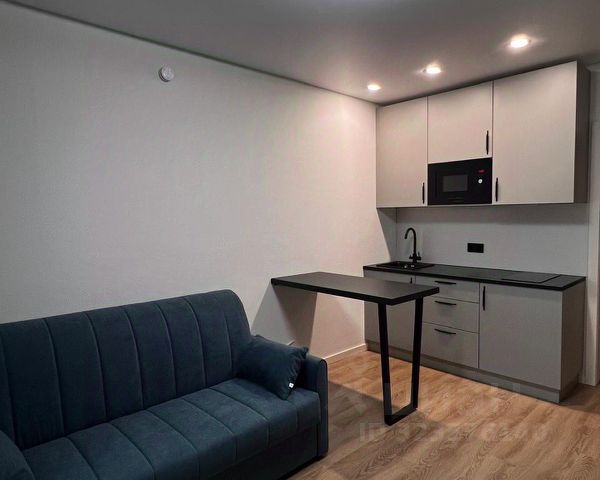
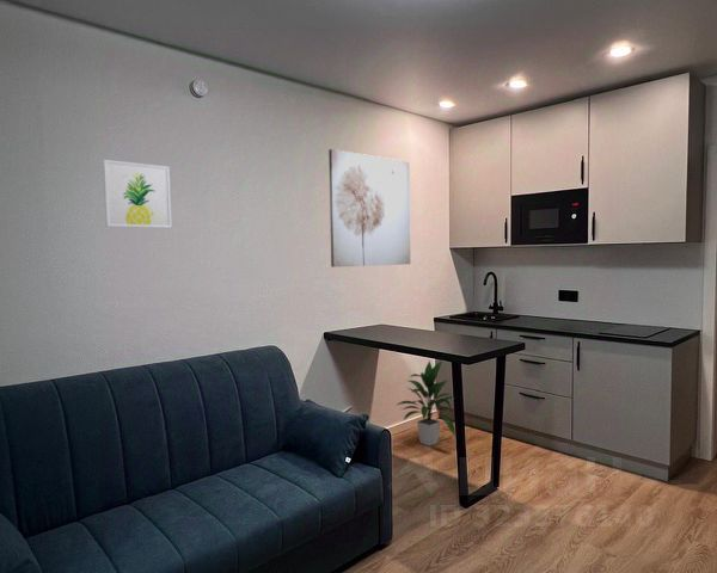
+ wall art (372, 210)
+ indoor plant (429, 402)
+ wall art (139, 195)
